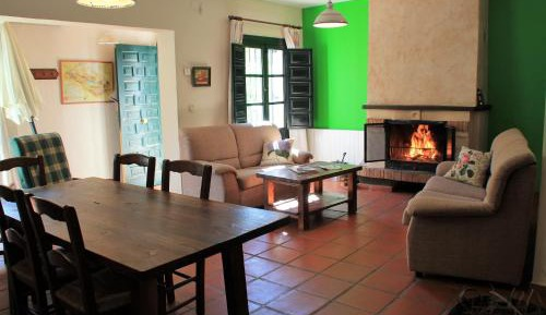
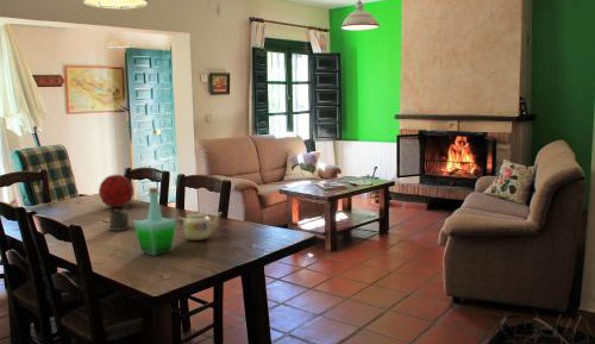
+ bottle (155, 220)
+ cup (120, 219)
+ teapot (199, 224)
+ decorative orb (115, 190)
